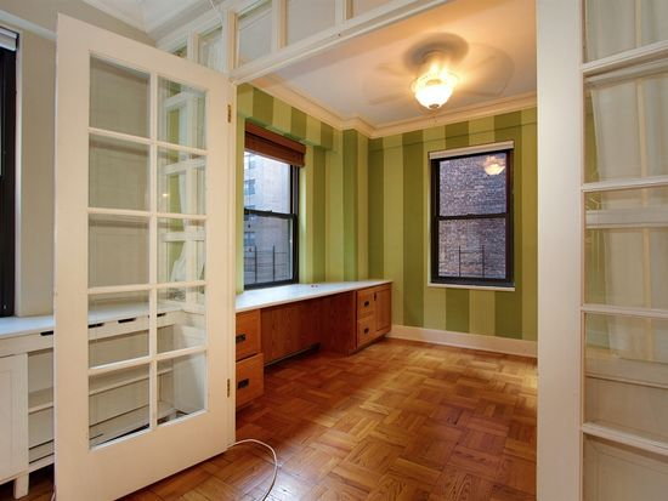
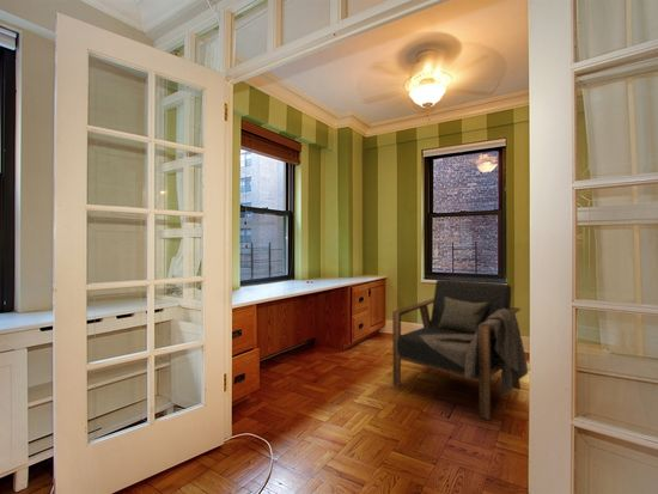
+ armchair (459, 336)
